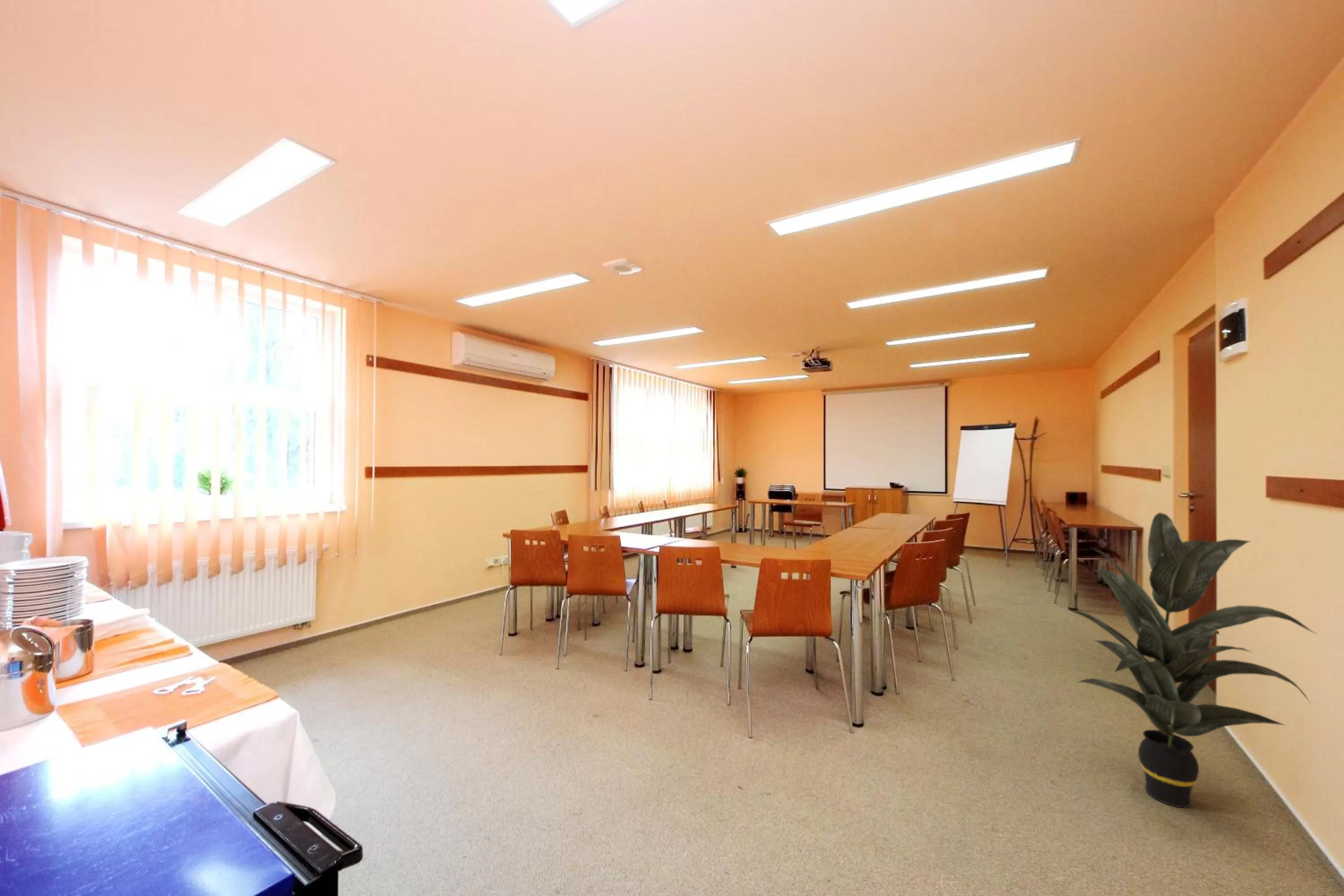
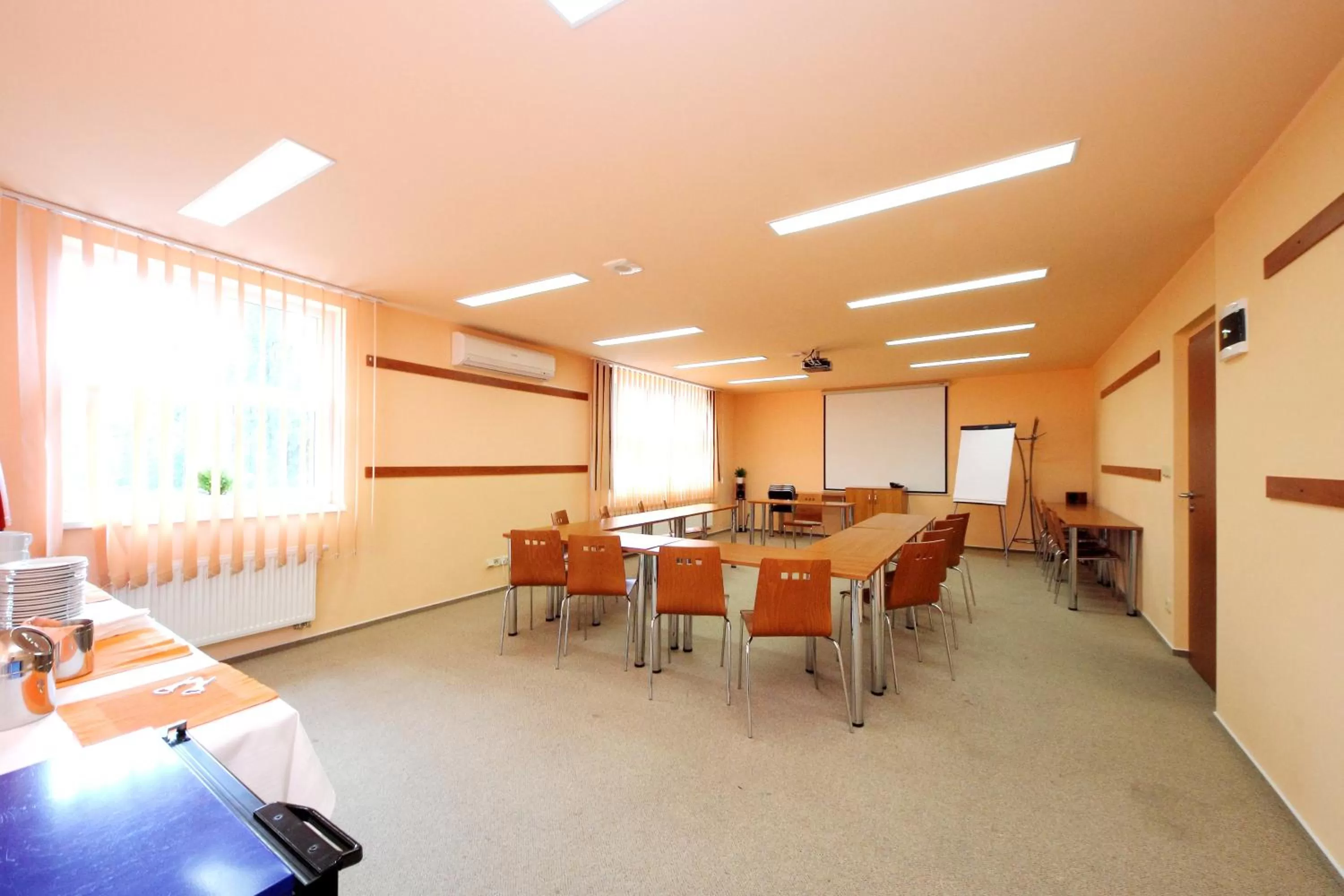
- indoor plant (1174, 655)
